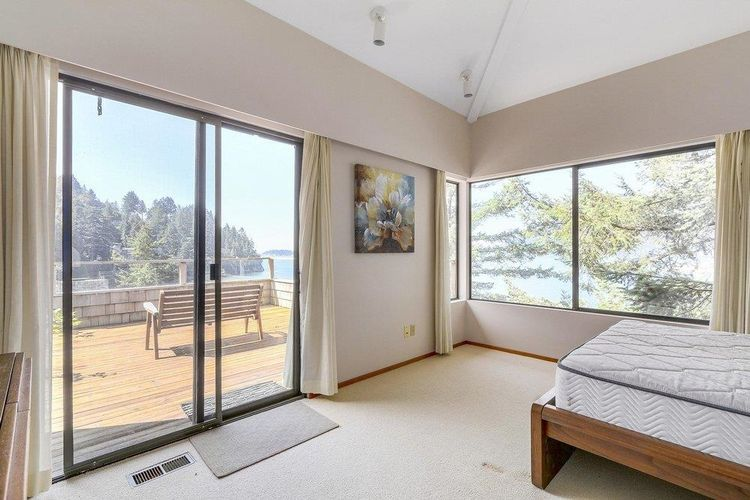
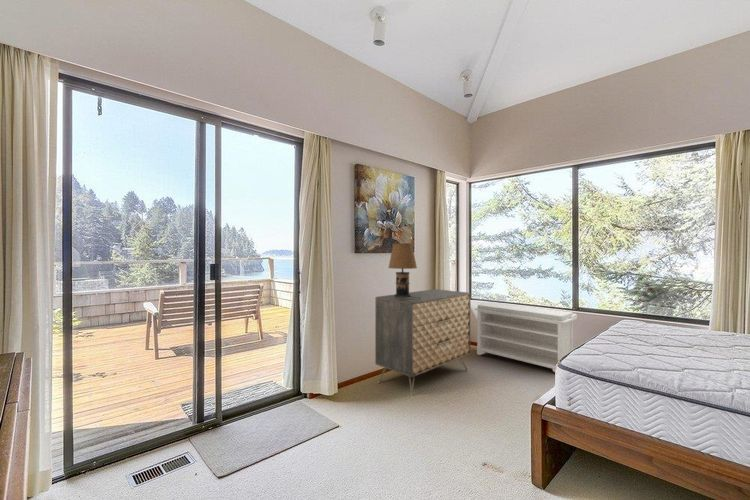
+ table lamp (402, 270)
+ dresser (425, 335)
+ bench (522, 334)
